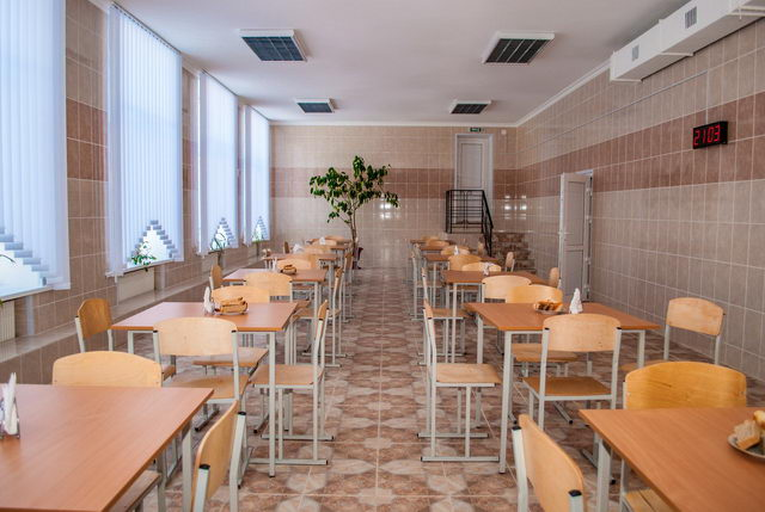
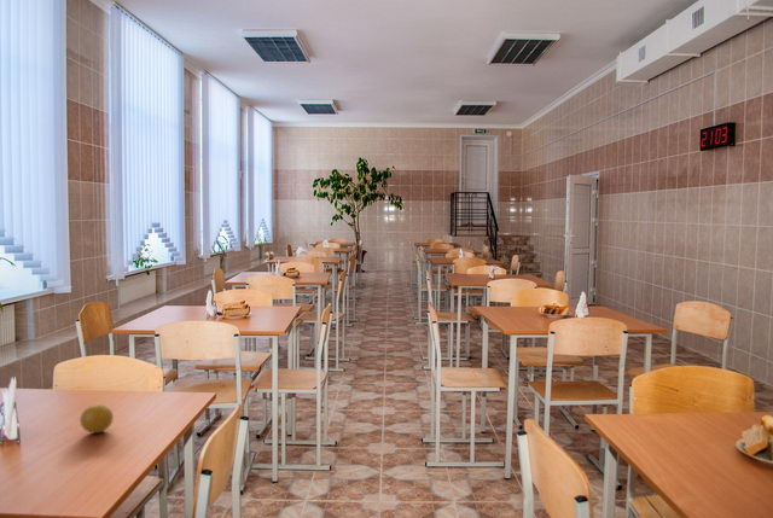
+ fruit (97, 418)
